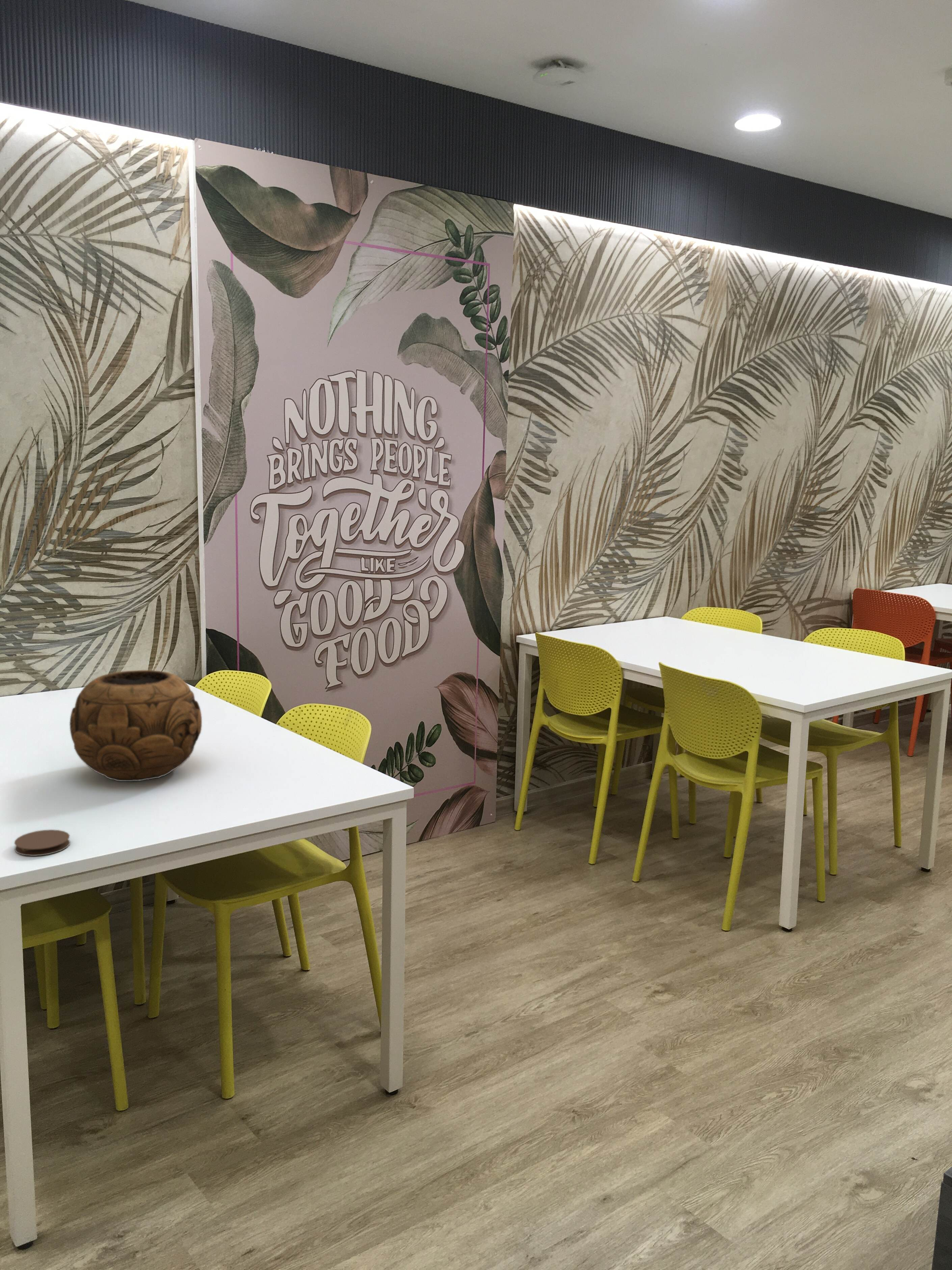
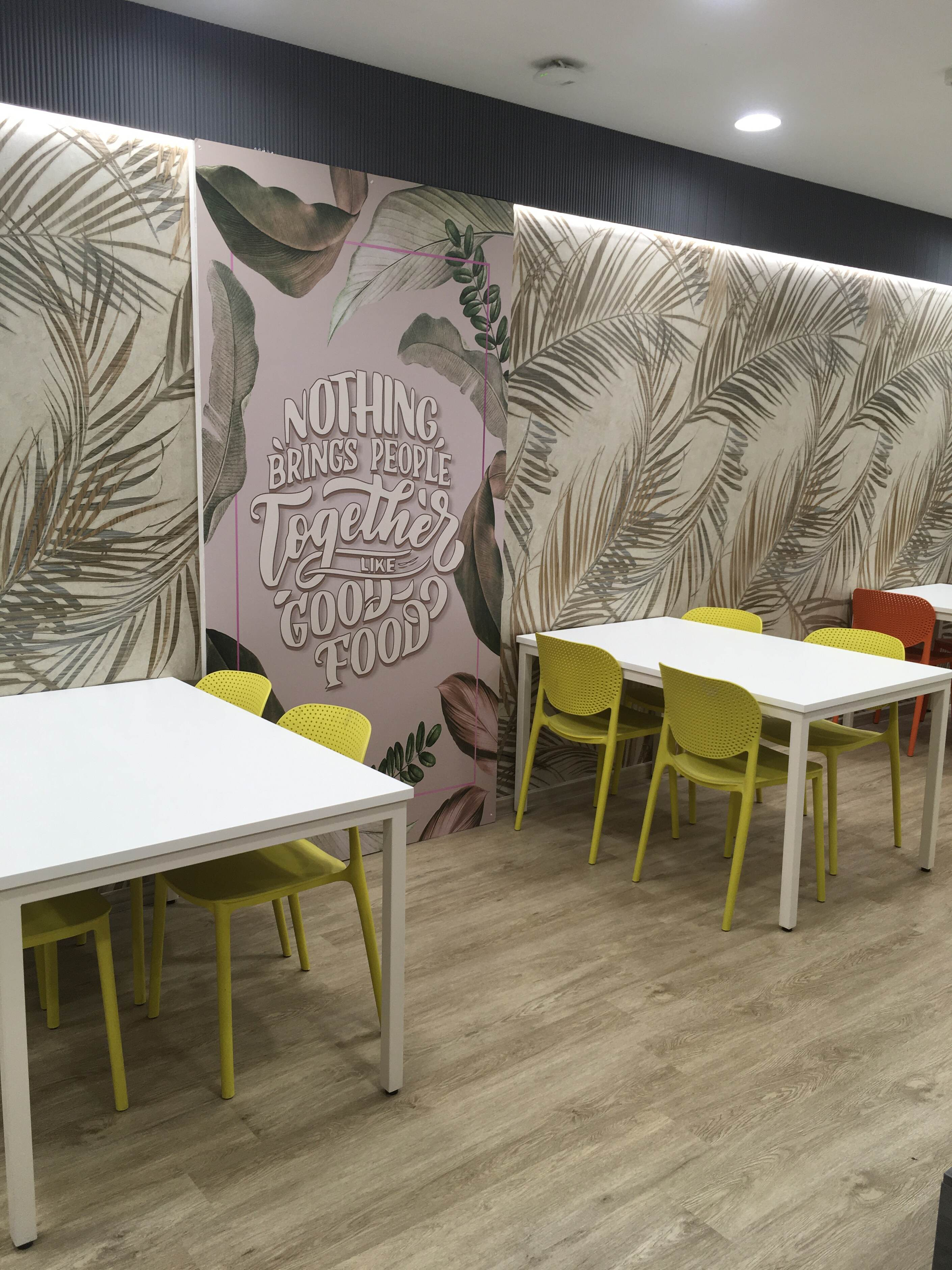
- decorative bowl (137, 725)
- coaster (42, 842)
